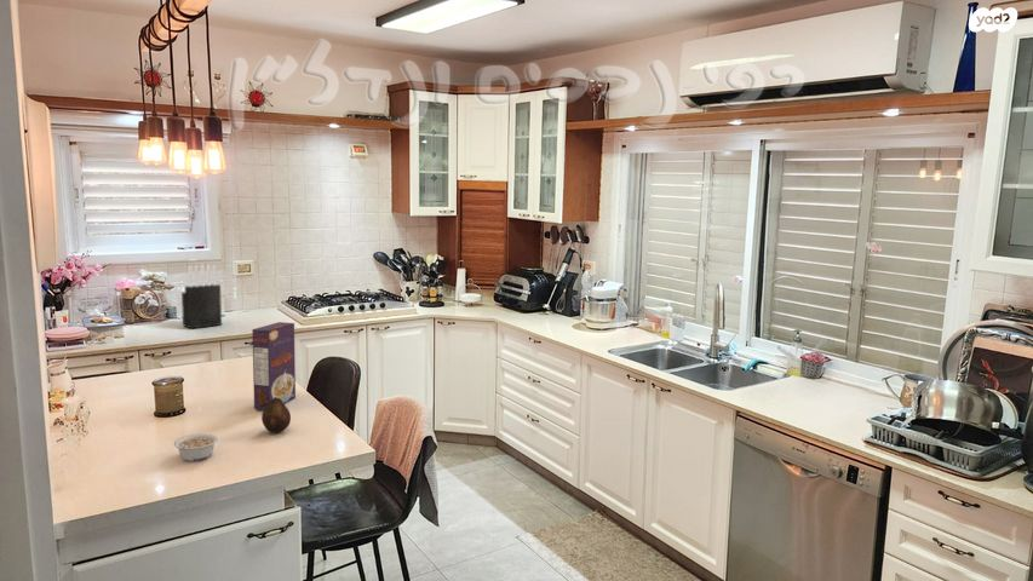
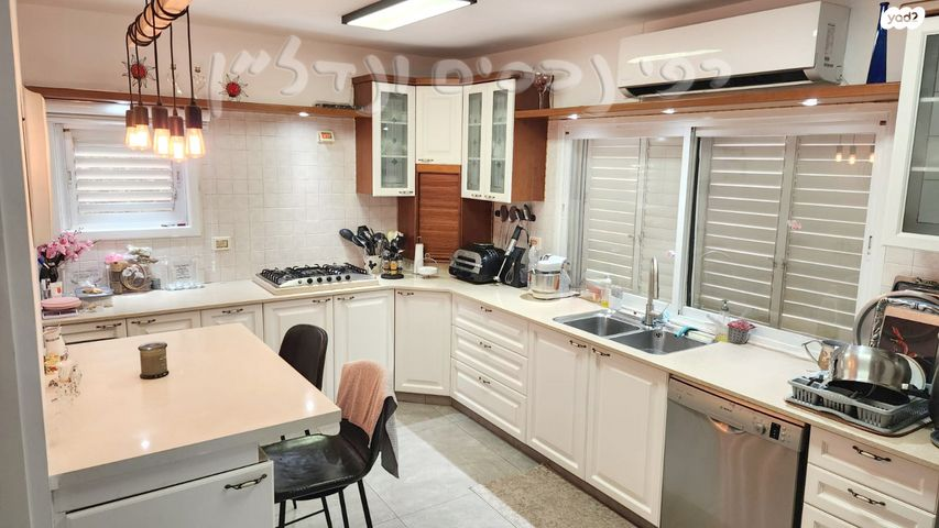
- knife block (200, 294)
- legume (196, 447)
- fruit (276, 414)
- cereal box (274, 364)
